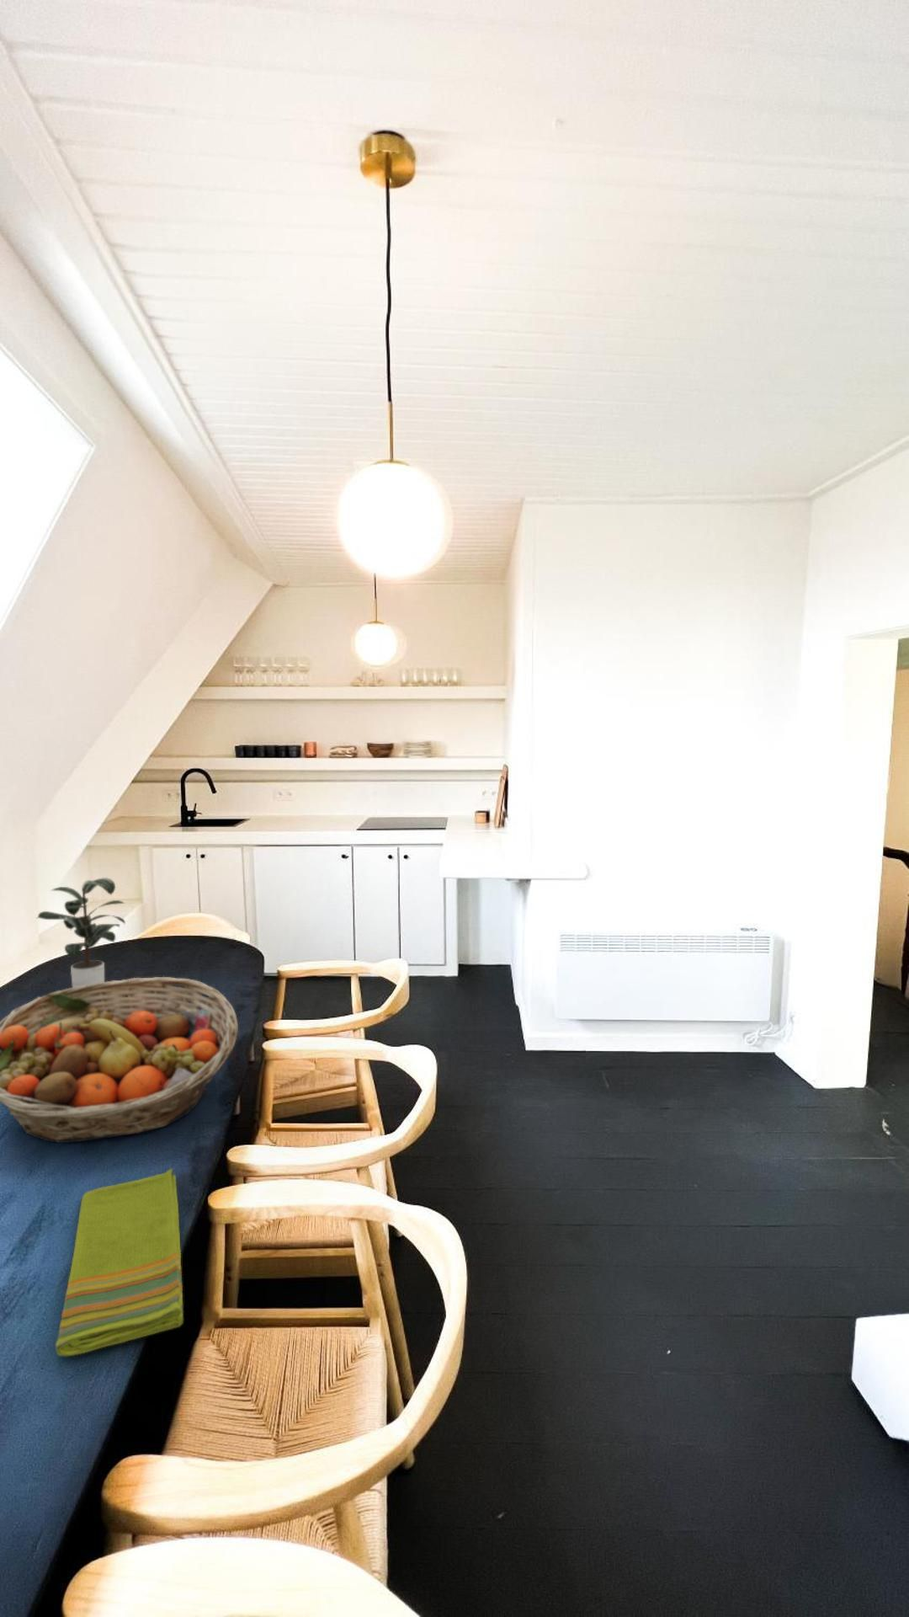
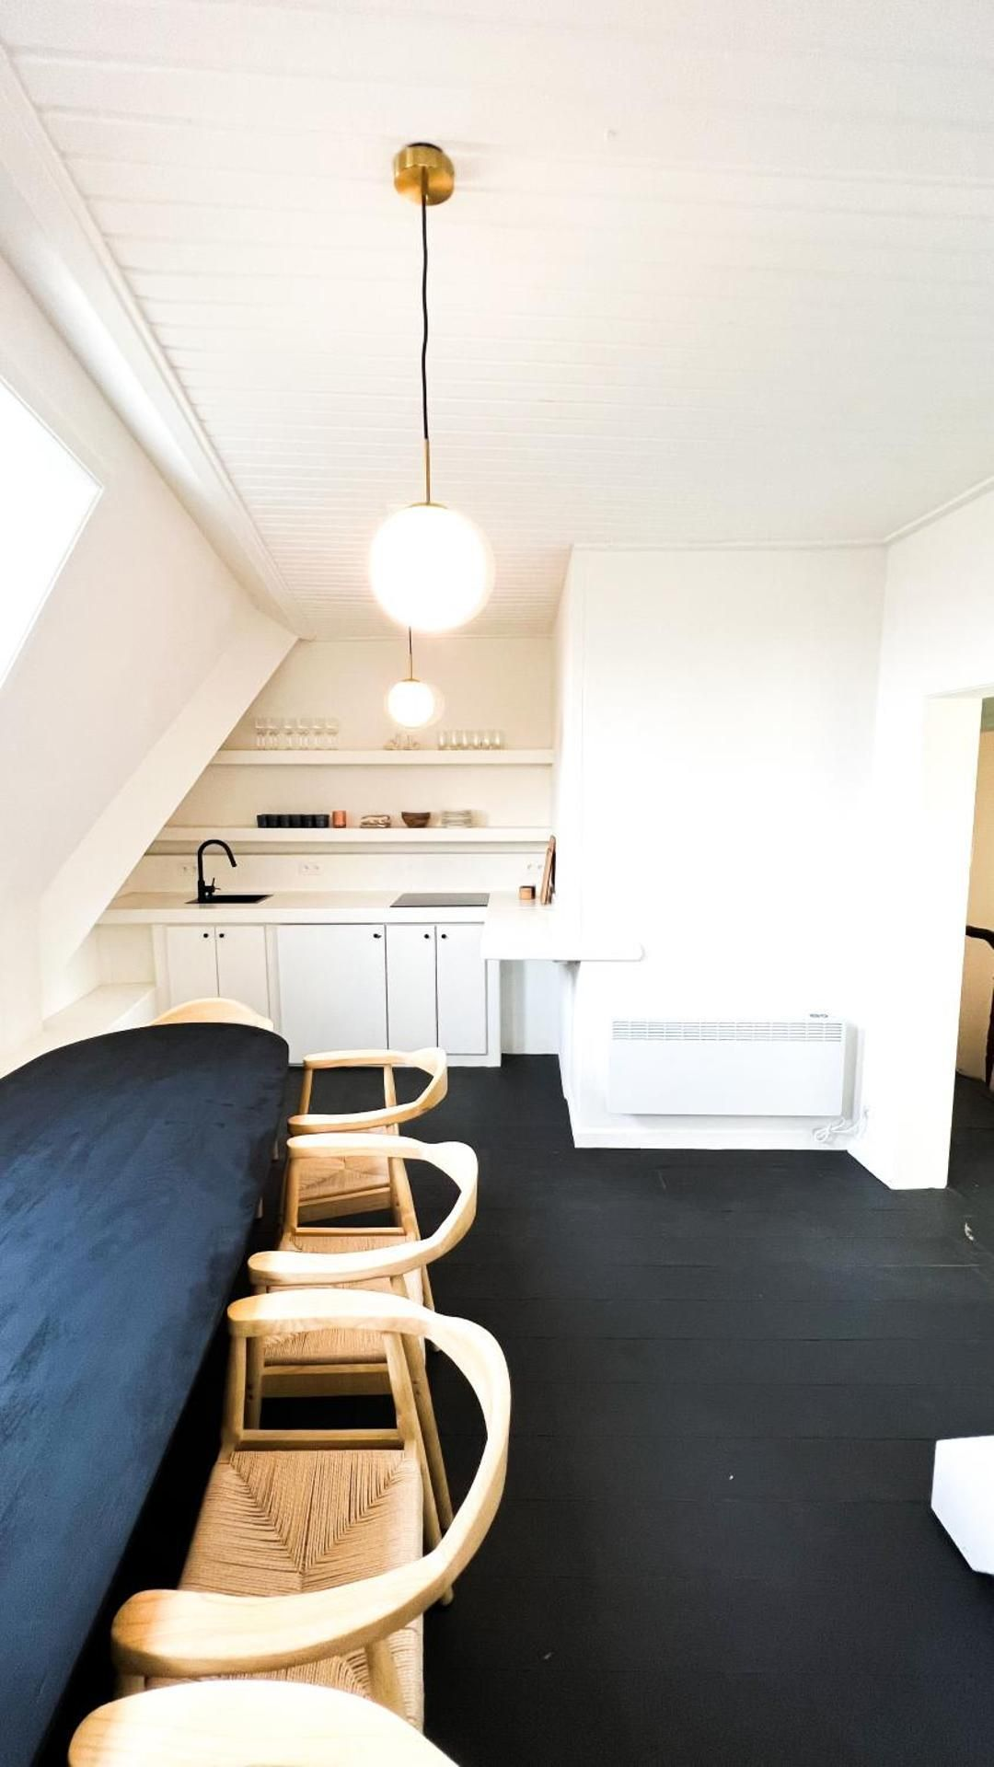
- dish towel (125, 1247)
- fruit basket (115, 1054)
- potted plant (83, 934)
